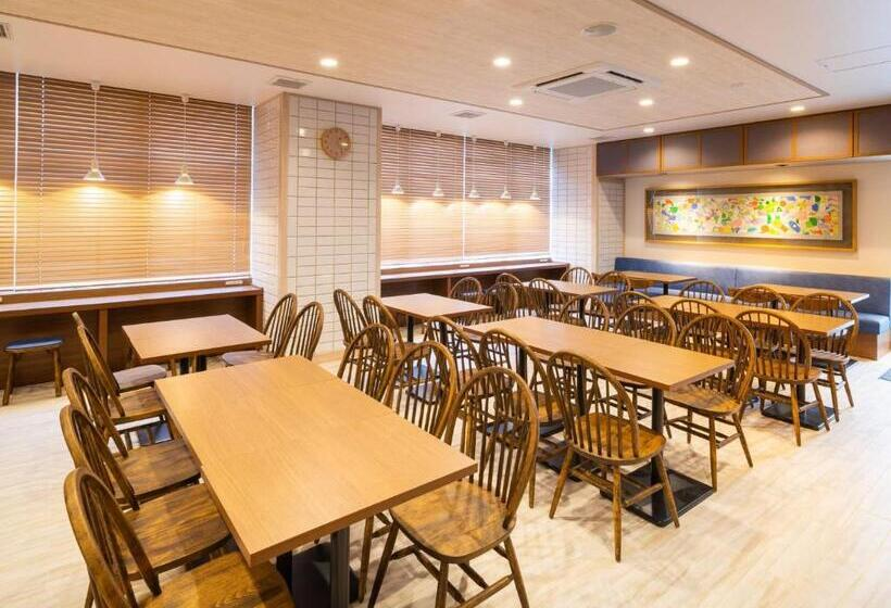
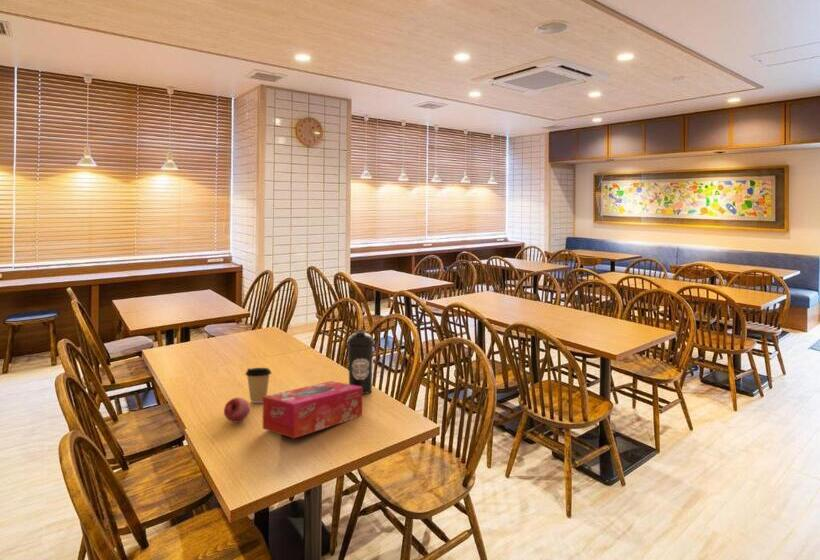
+ tissue box (314, 406)
+ coffee cup (258, 384)
+ fruit (237, 409)
+ water bottle (360, 361)
